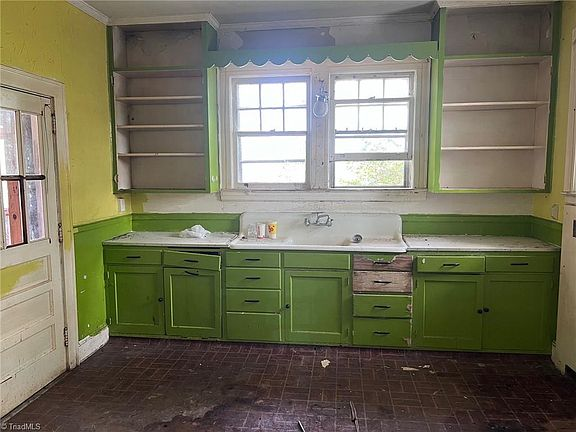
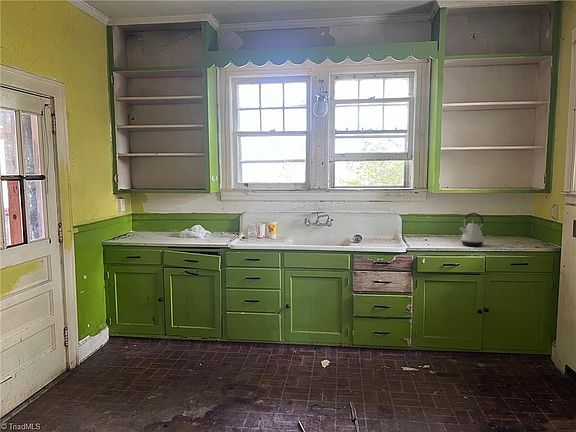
+ kettle (472, 229)
